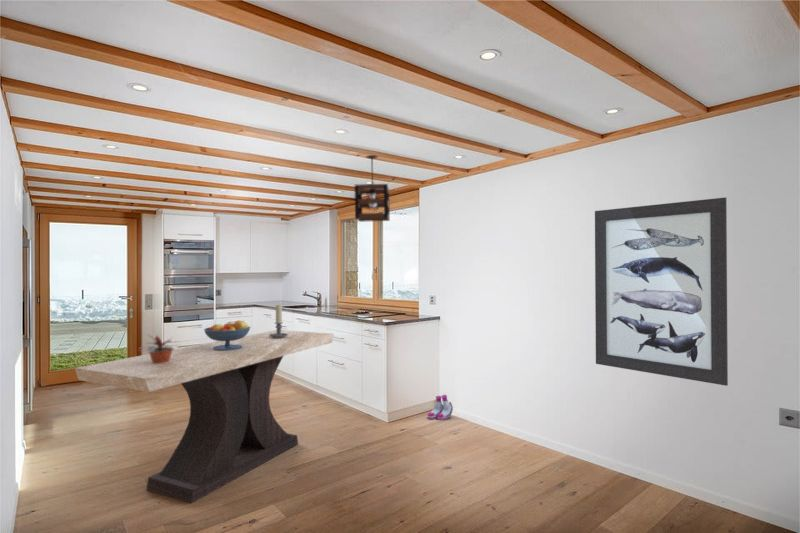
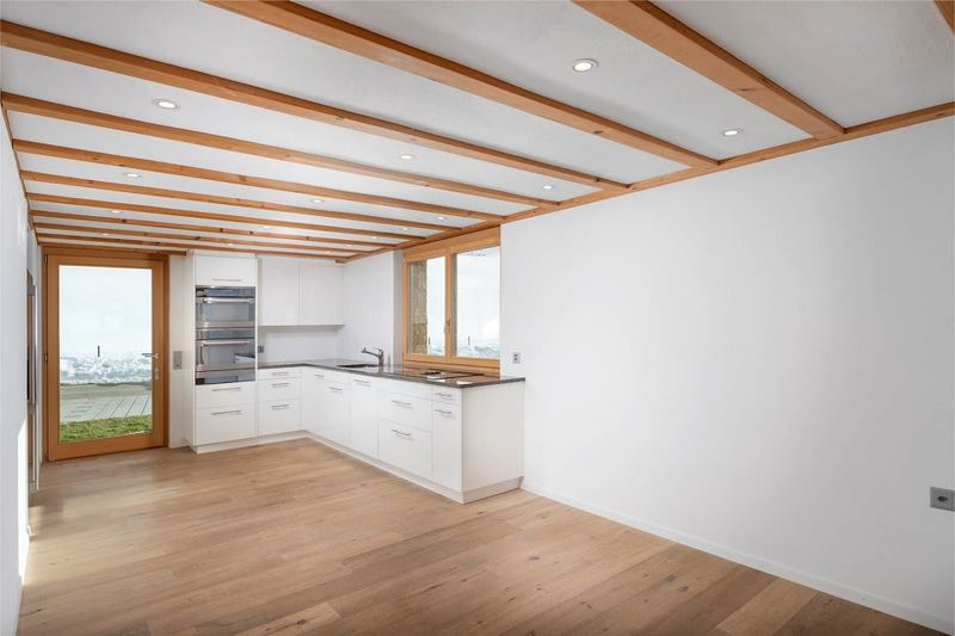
- candle holder (277, 320)
- table (230, 405)
- fruit bowl (227, 334)
- wall art (654, 289)
- potted plant (160, 345)
- boots (440, 406)
- pendant light (372, 188)
